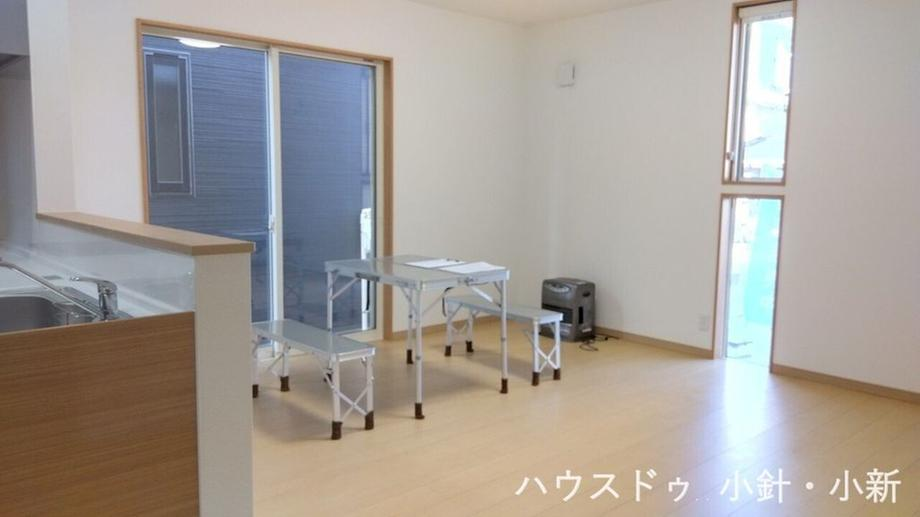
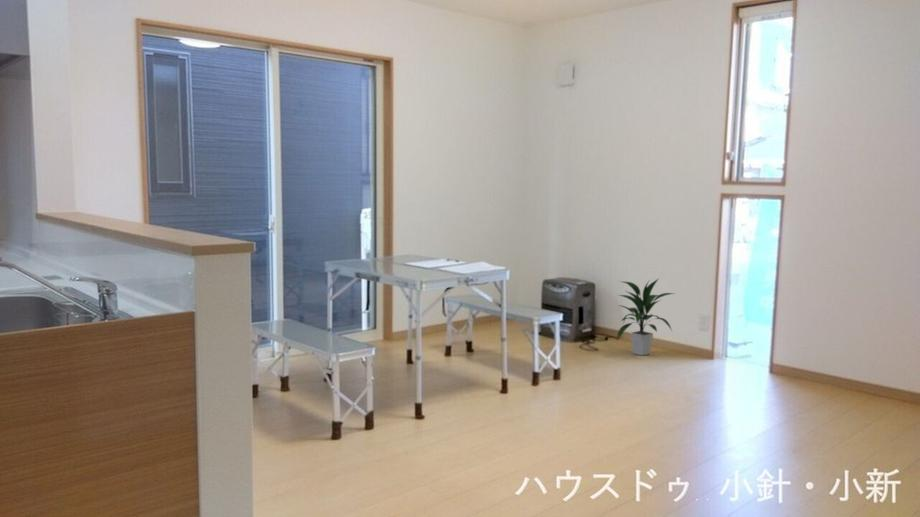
+ indoor plant (640, 314)
